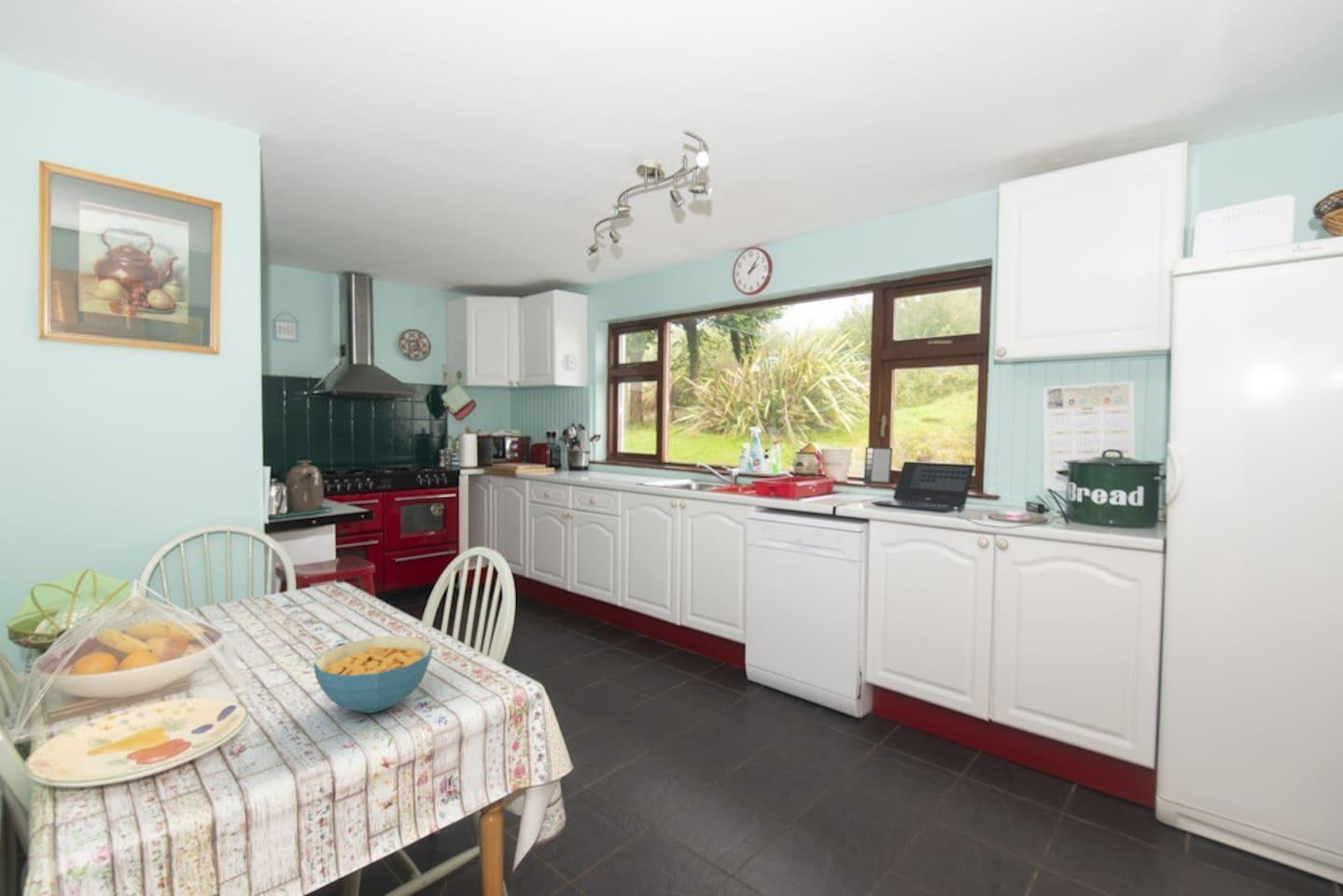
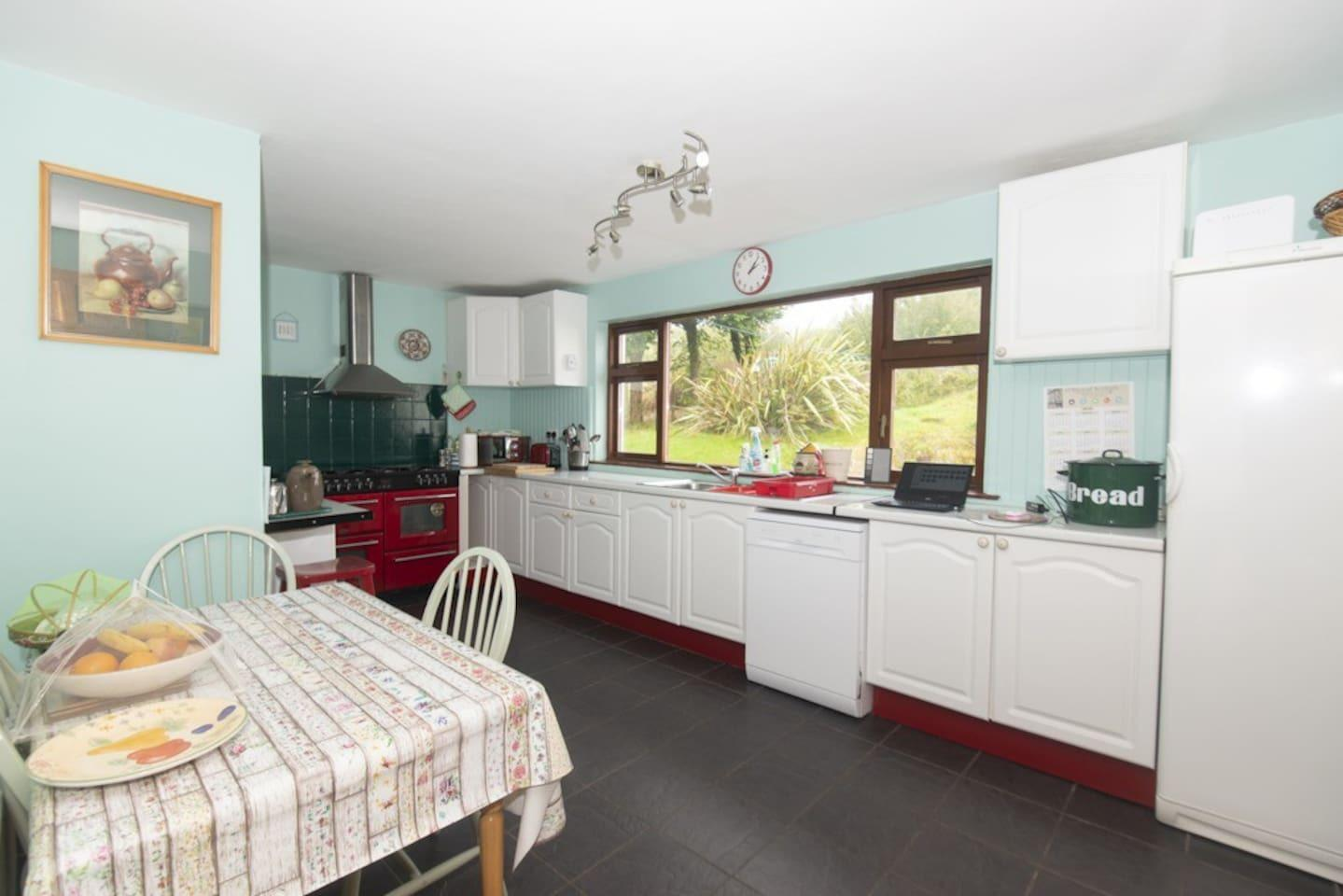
- cereal bowl (375, 679)
